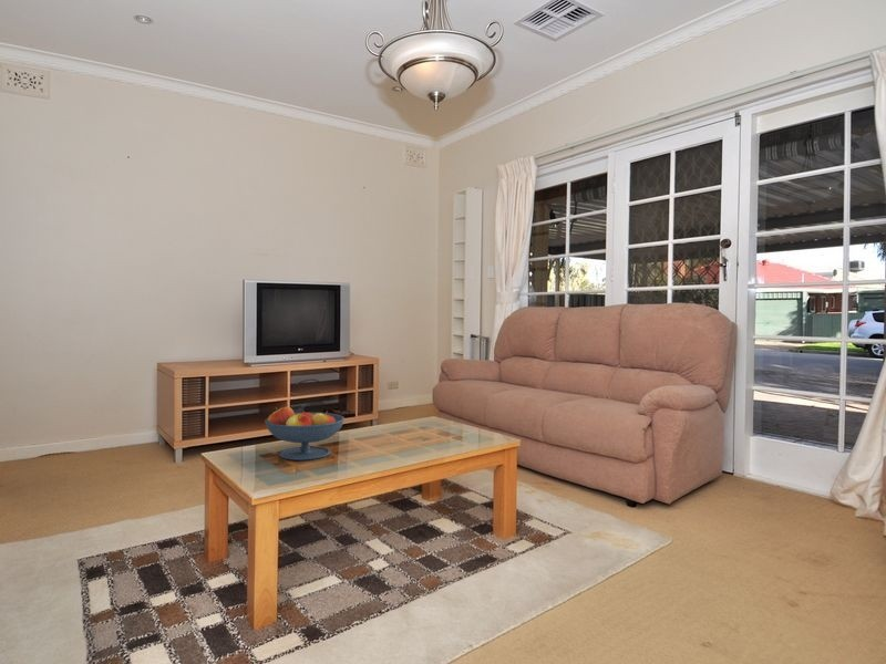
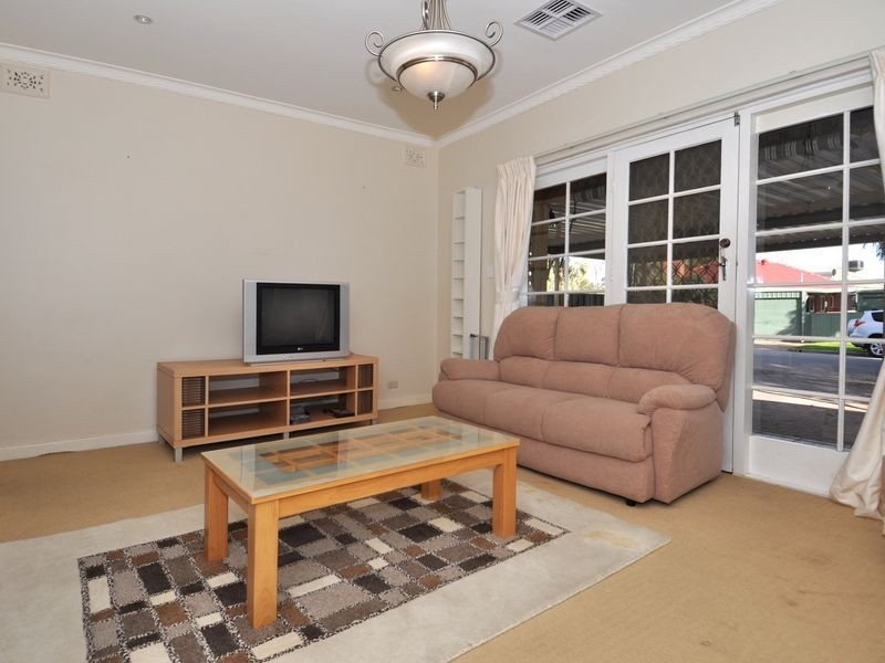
- fruit bowl (305, 429)
